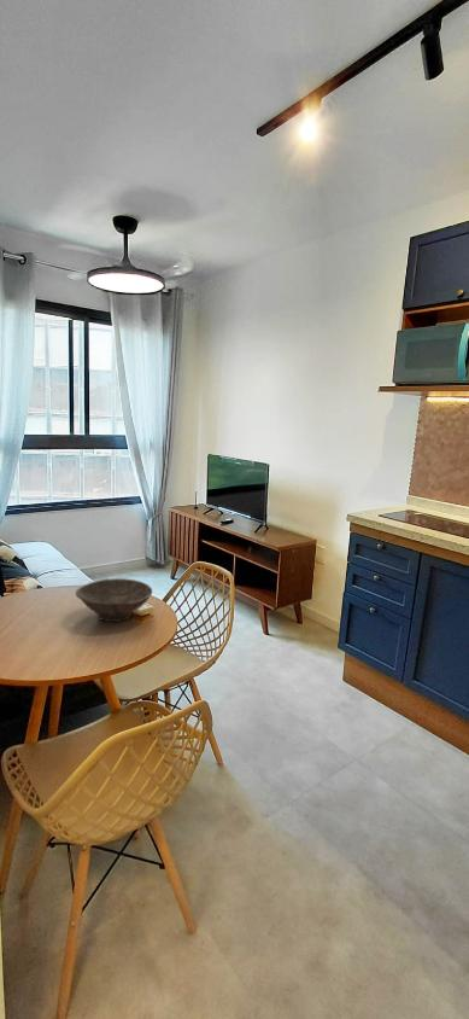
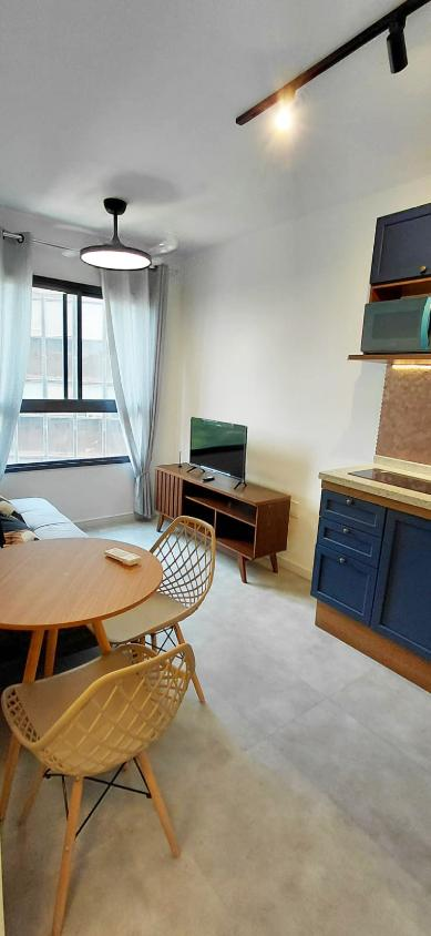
- bowl (115, 602)
